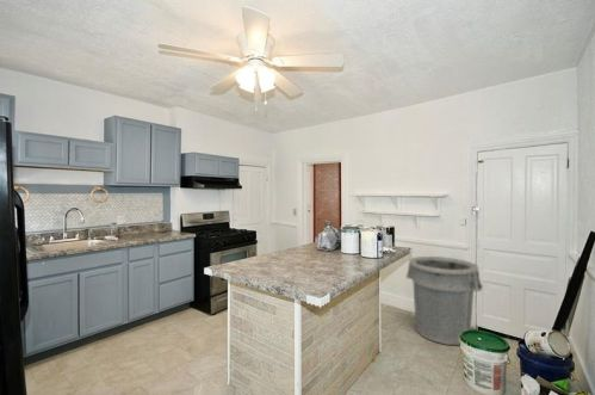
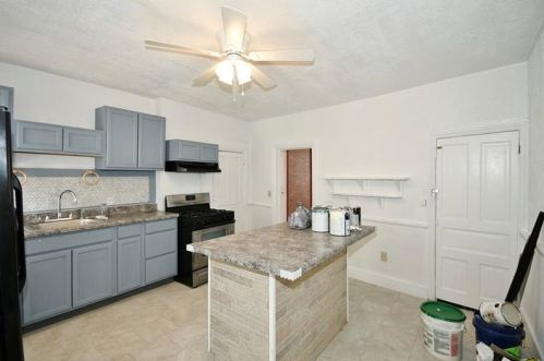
- trash can (441, 297)
